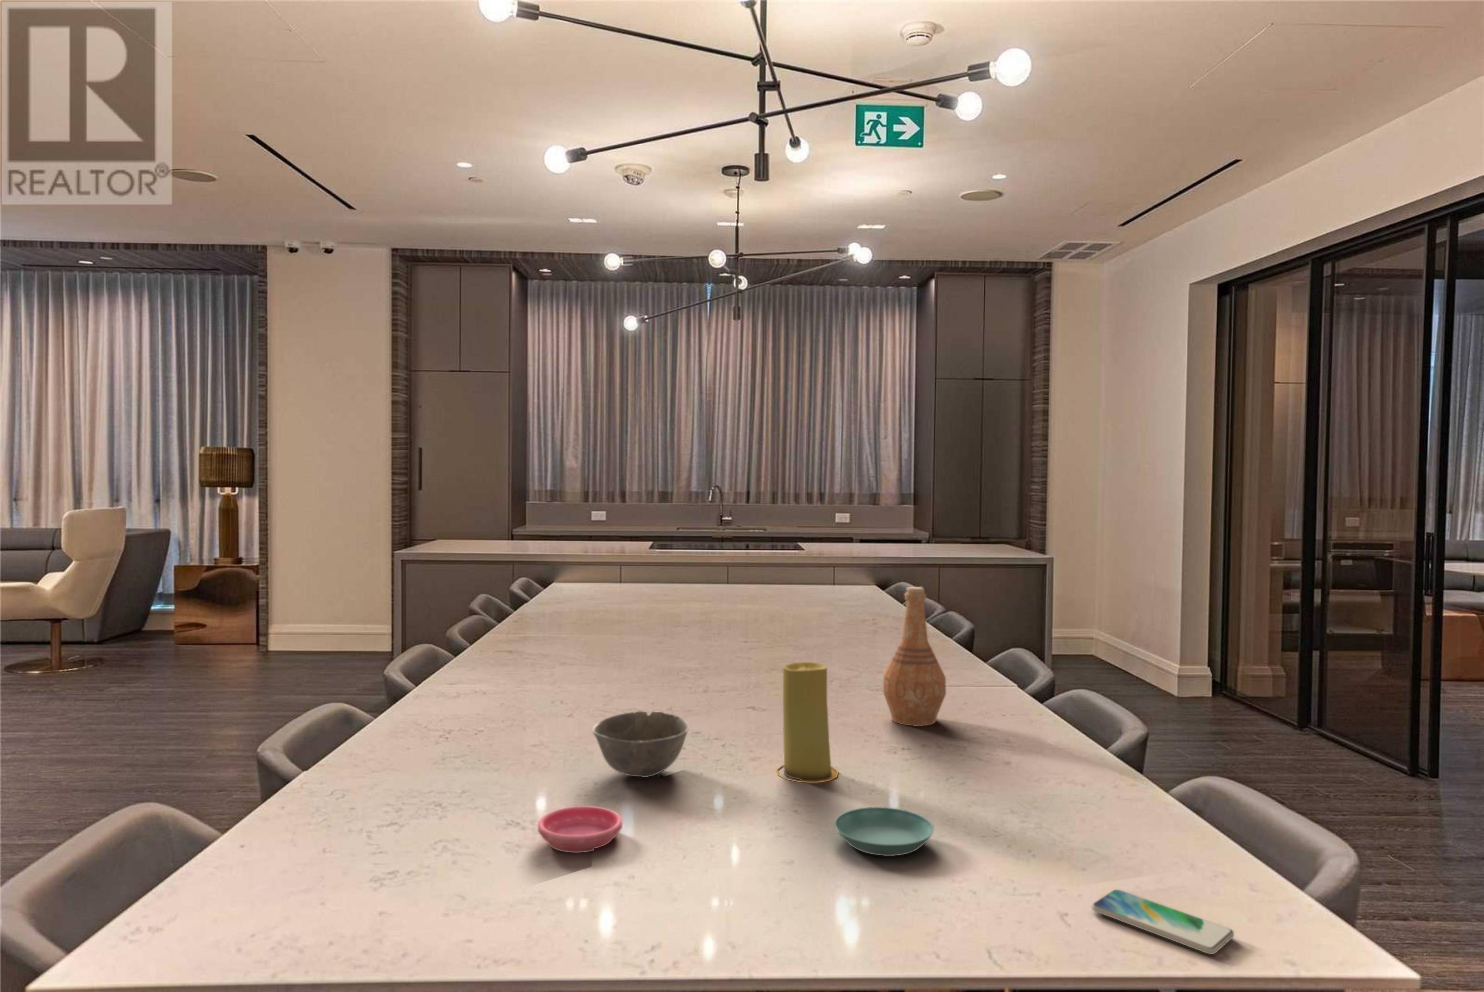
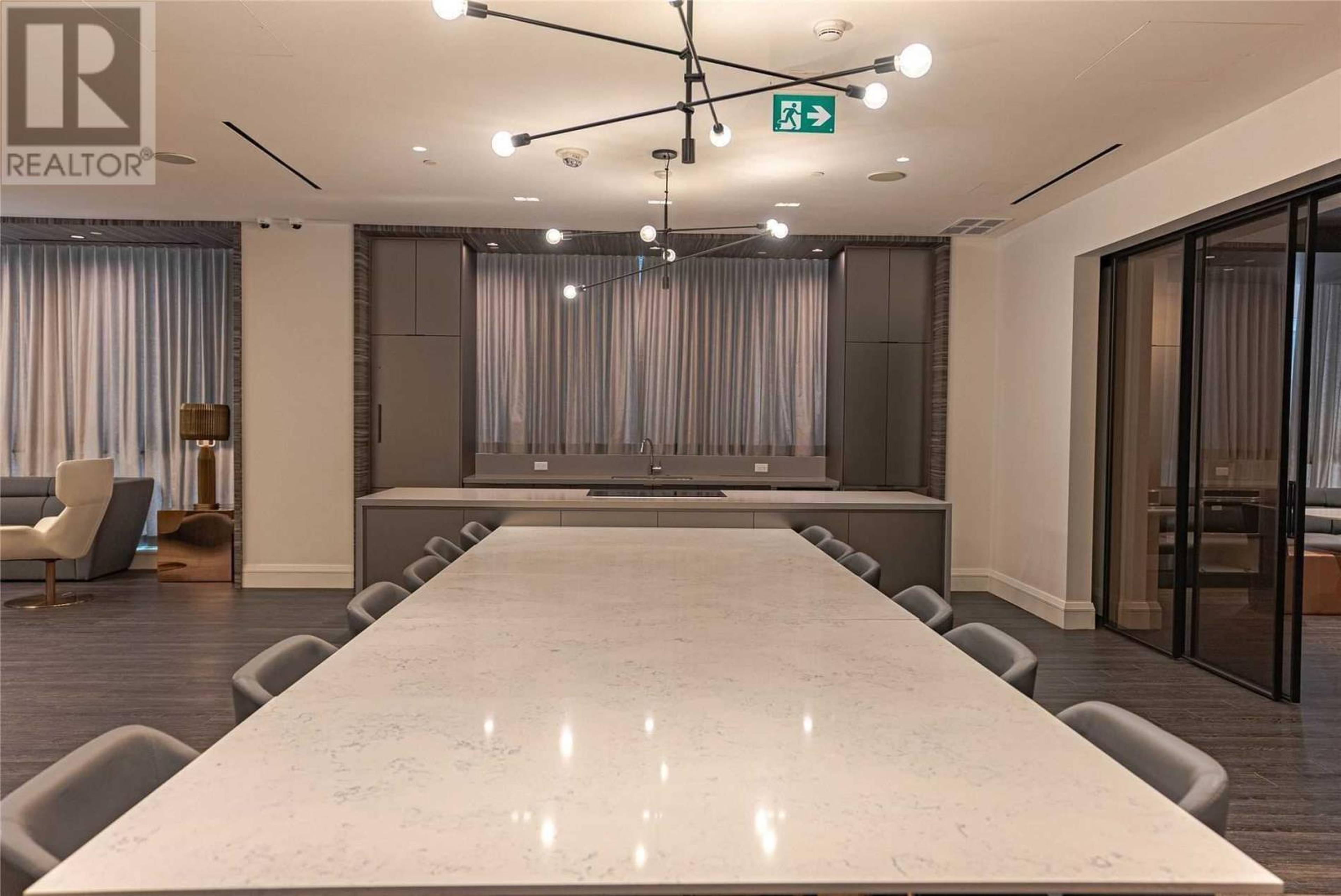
- vase (914, 654)
- saucer (883, 833)
- smartphone (1161, 920)
- saucer (580, 830)
- candle (807, 719)
- bowl (641, 748)
